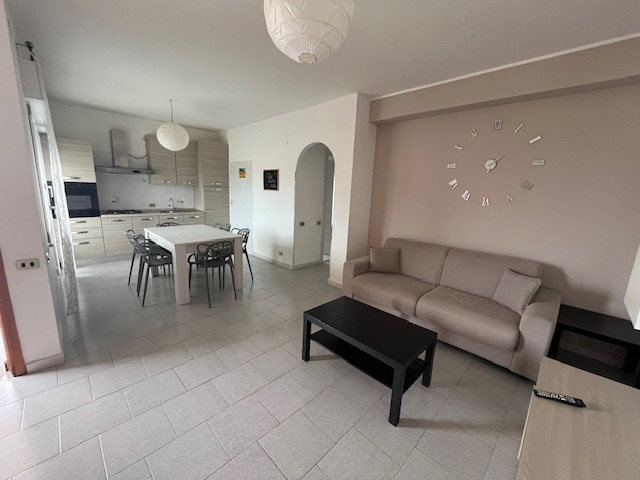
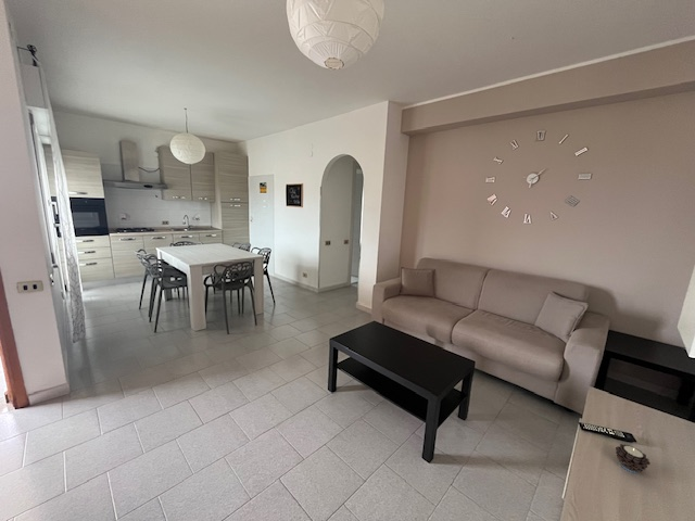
+ candle (631, 457)
